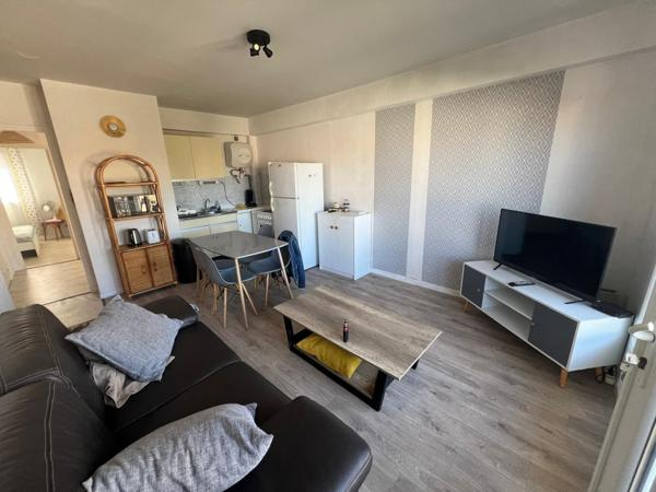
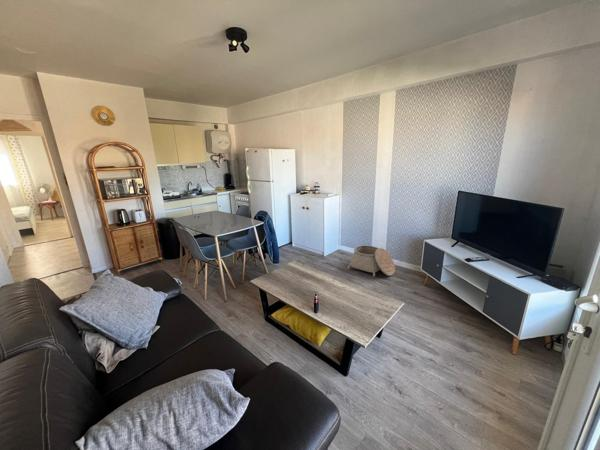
+ basket (373, 258)
